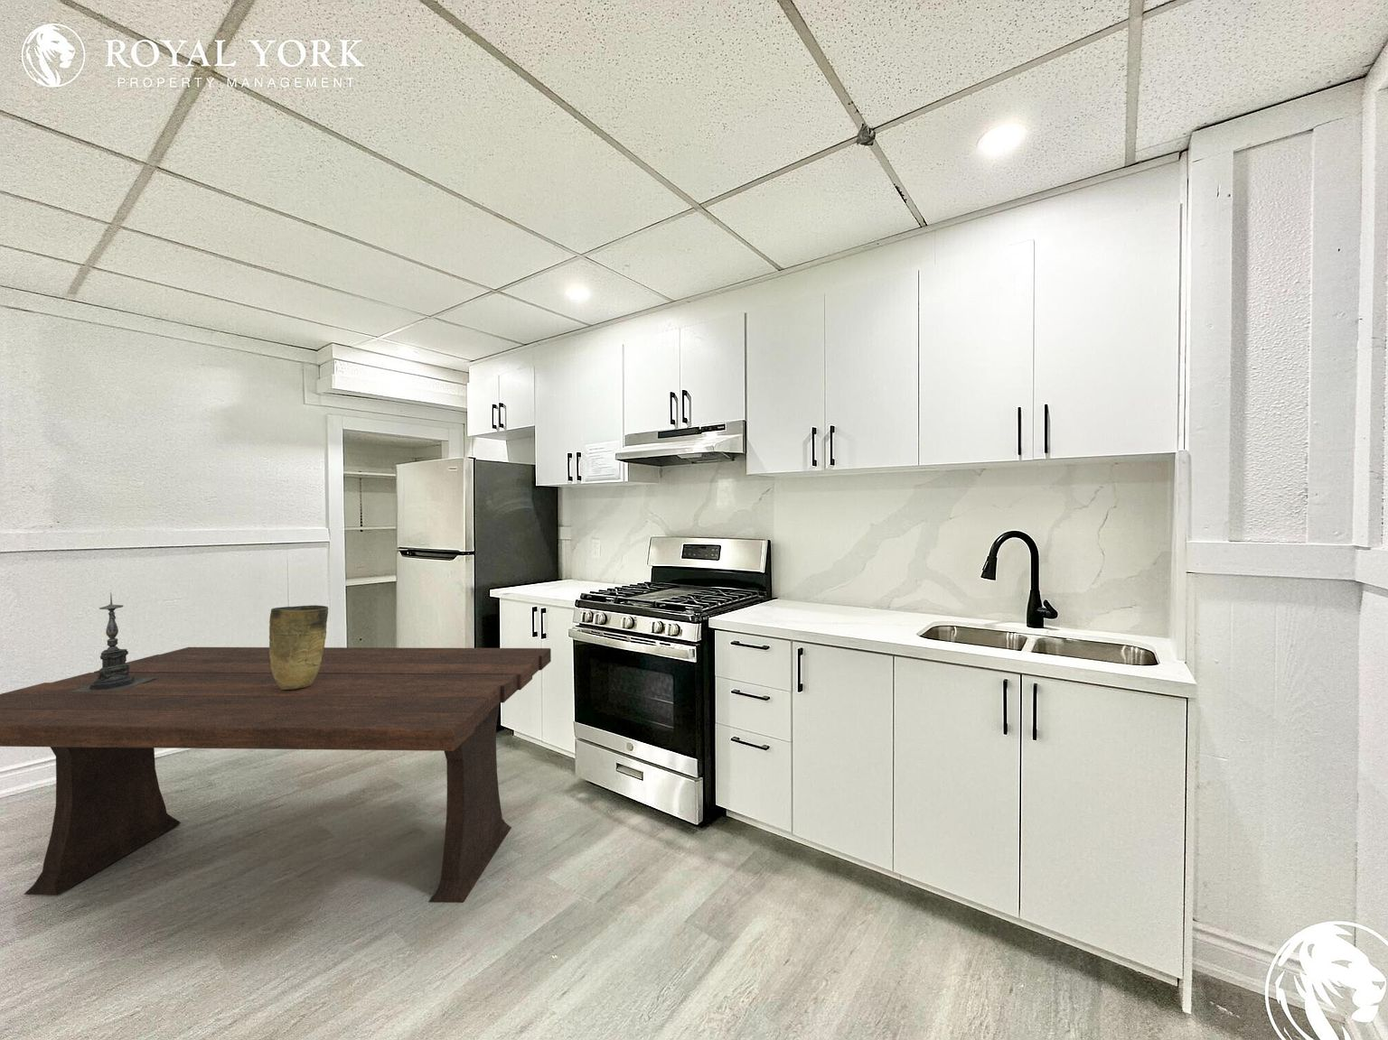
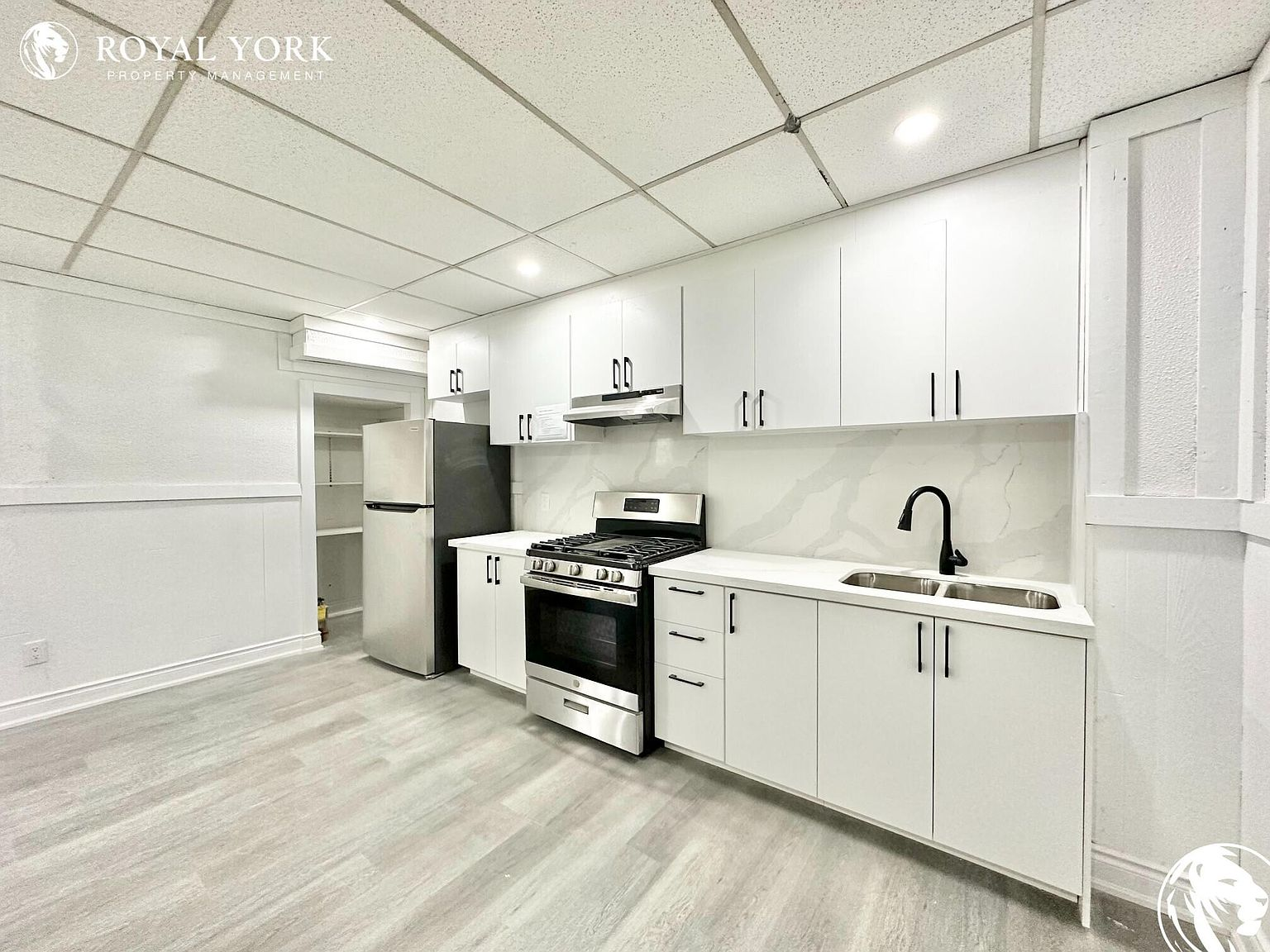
- candle holder (113, 638)
- dining table (287, 748)
- vase (301, 646)
